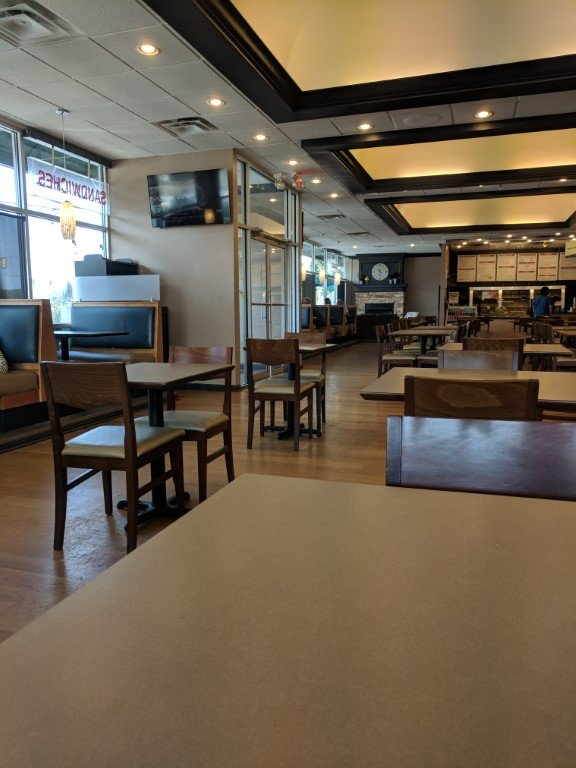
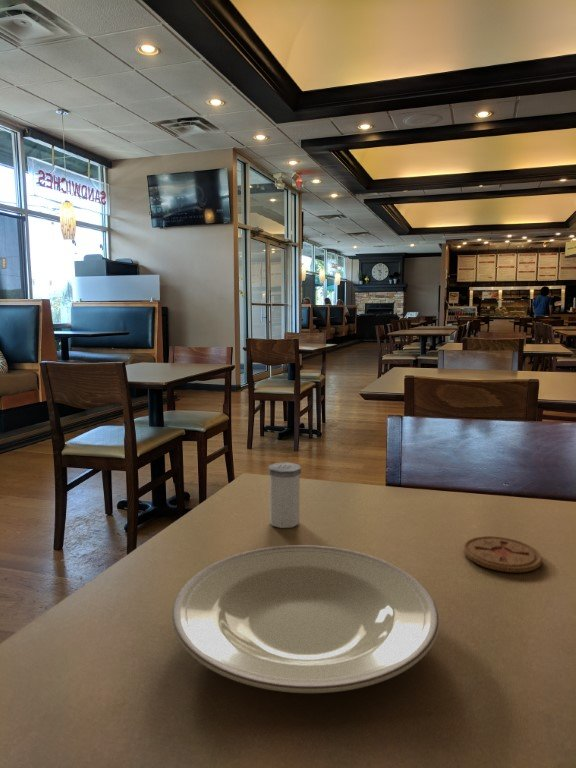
+ plate (304, 615)
+ coaster (501, 553)
+ salt shaker (284, 494)
